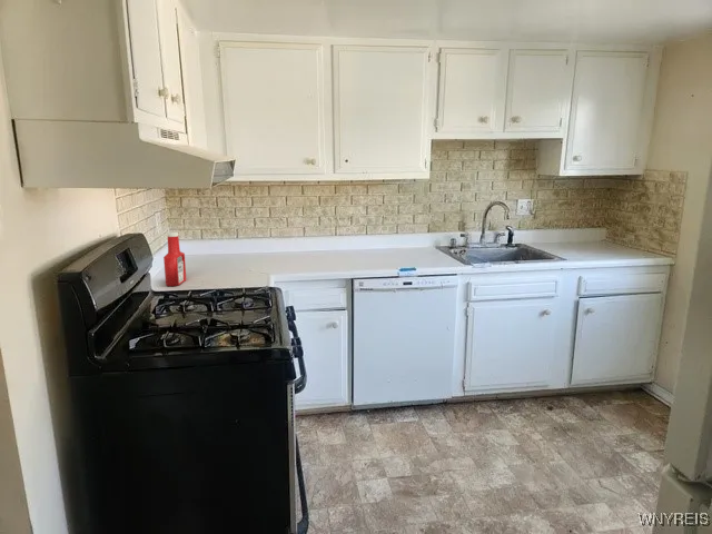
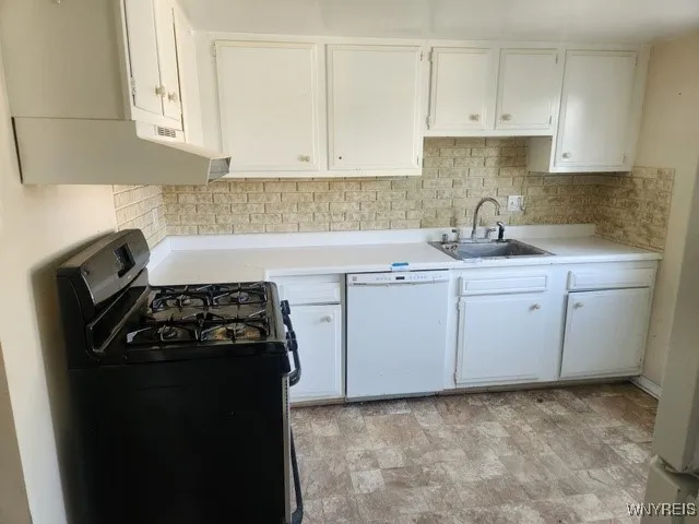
- soap bottle (174, 257)
